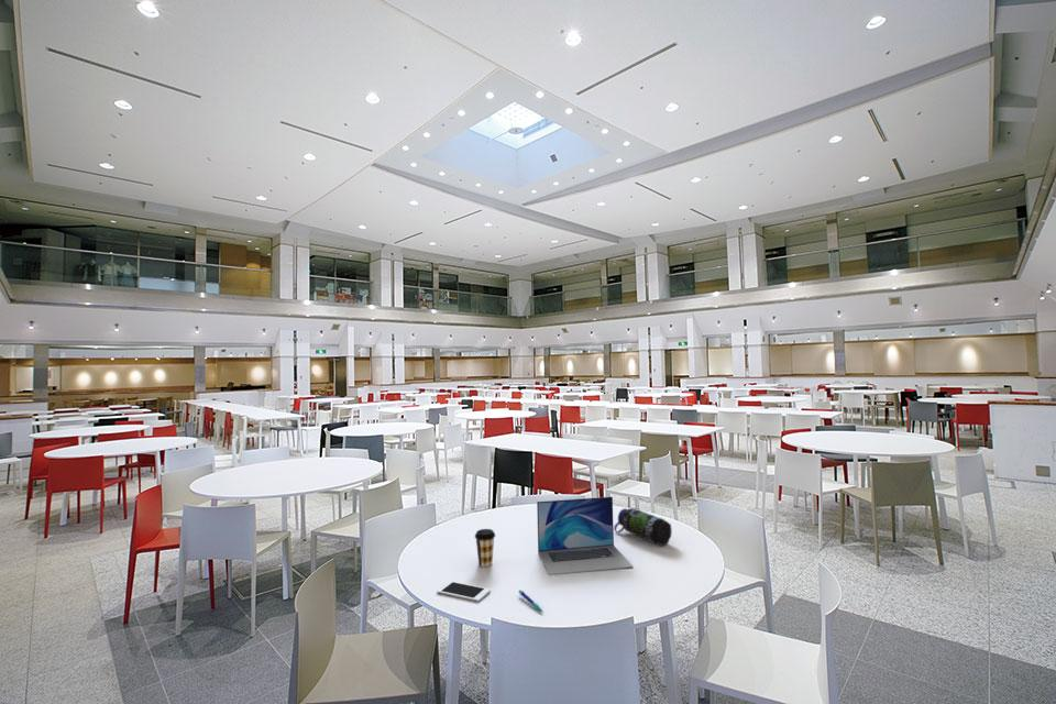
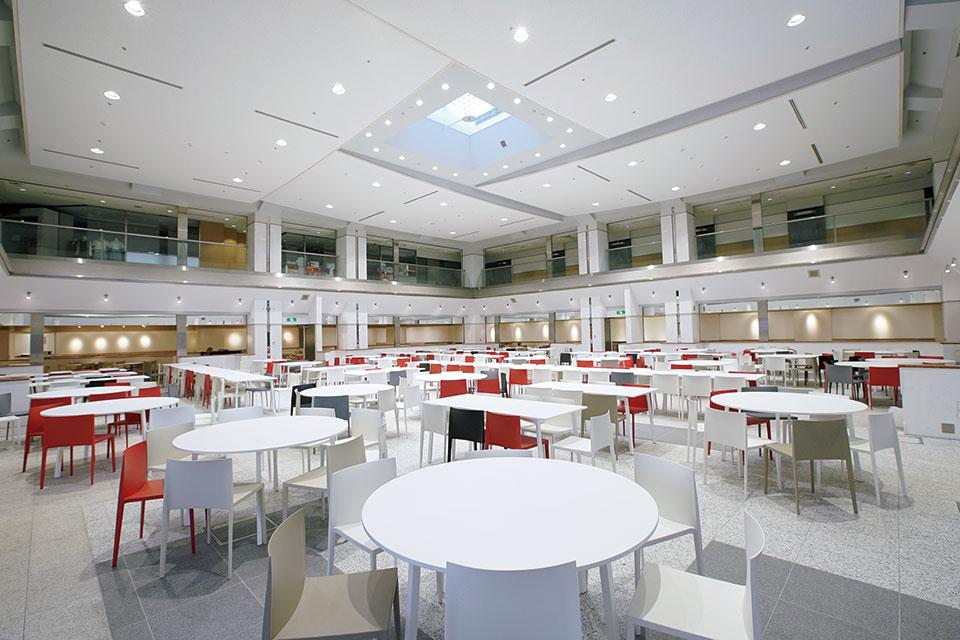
- pen (530, 601)
- laptop (582, 532)
- coffee cup (485, 548)
- water bottle (641, 524)
- cell phone (463, 591)
